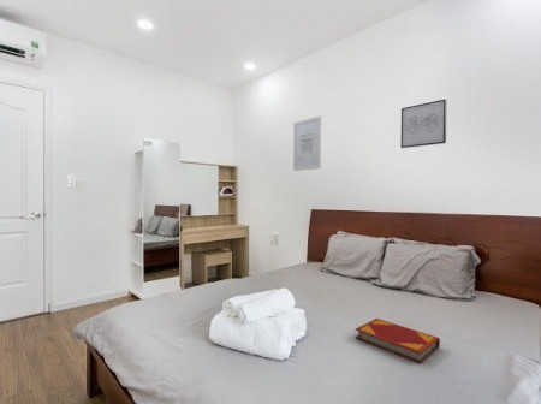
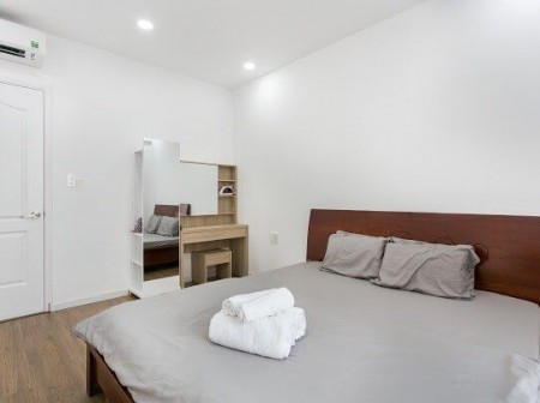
- hardback book (396, 337)
- wall art (422, 124)
- wall art (307, 144)
